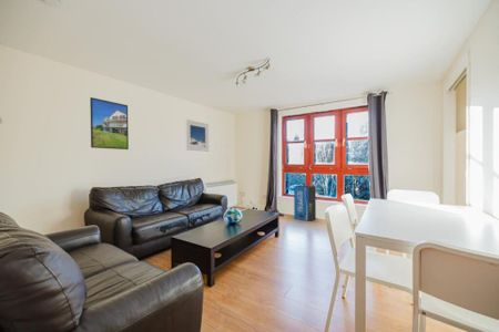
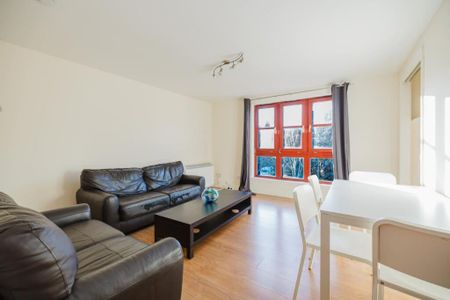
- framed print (197, 136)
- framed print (110, 125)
- air purifier (304, 203)
